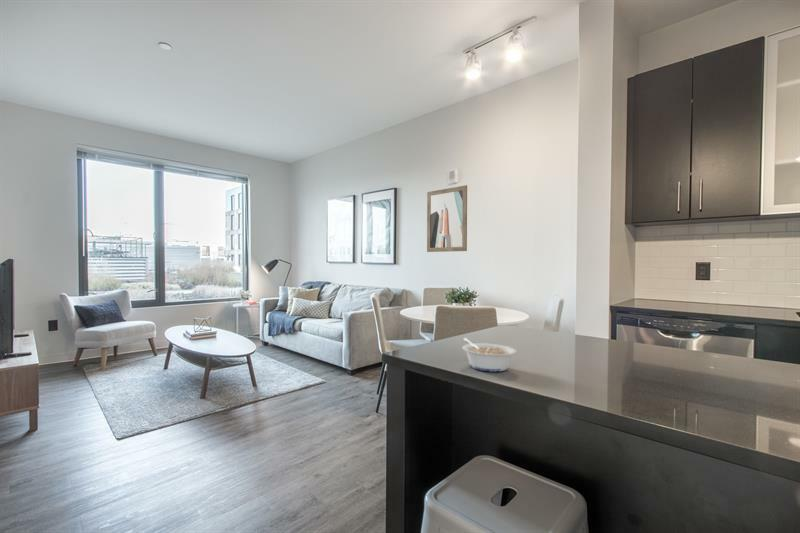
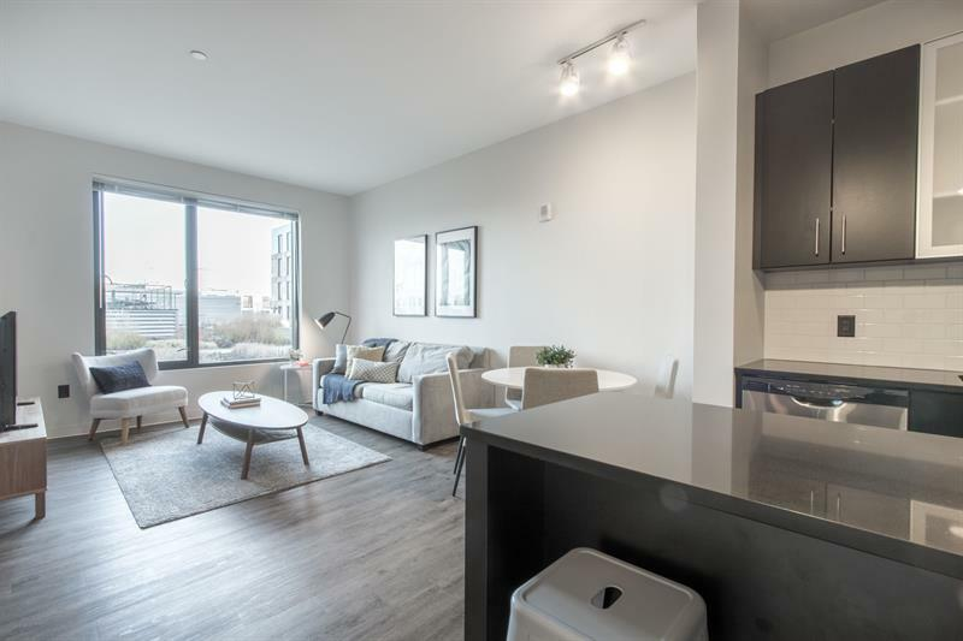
- wall art (446, 220)
- legume (486, 355)
